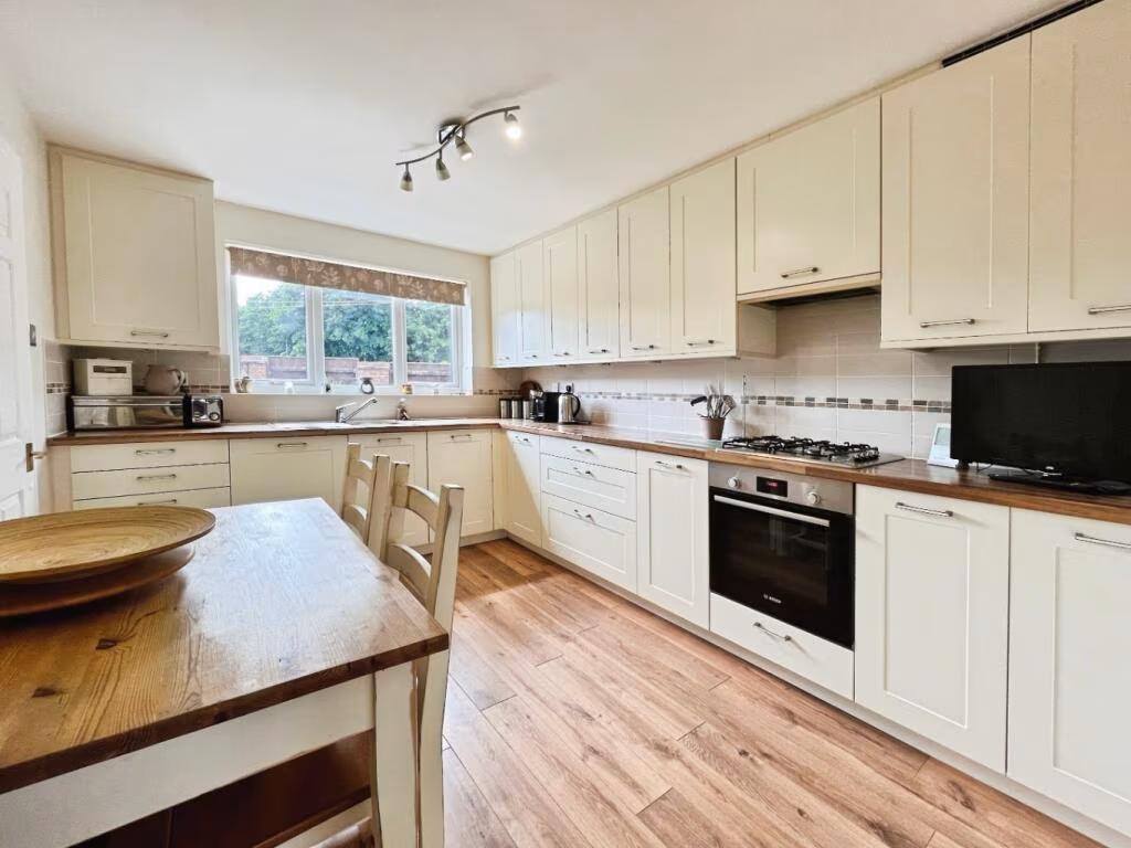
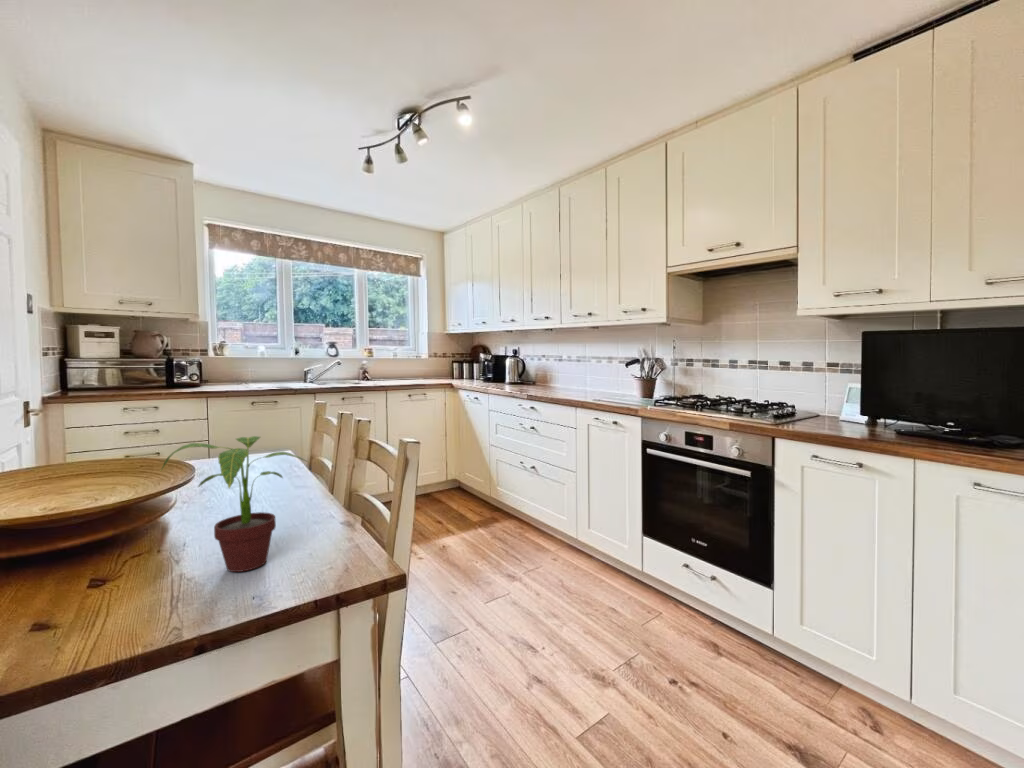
+ potted plant (242, 501)
